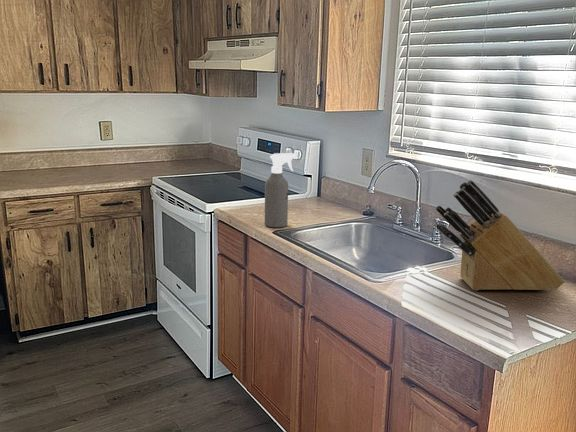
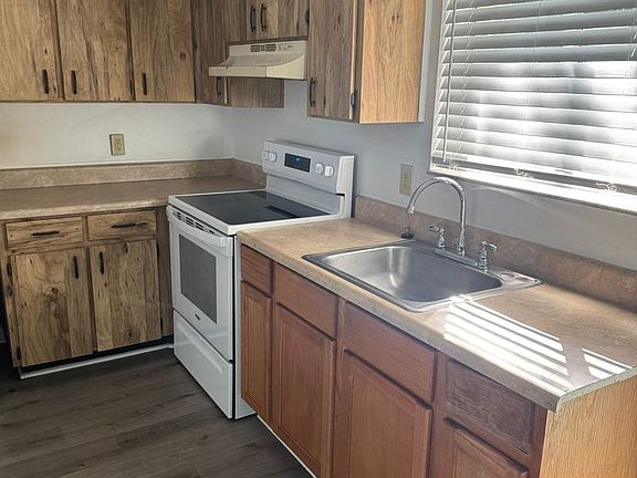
- knife block (499, 233)
- spray bottle (280, 189)
